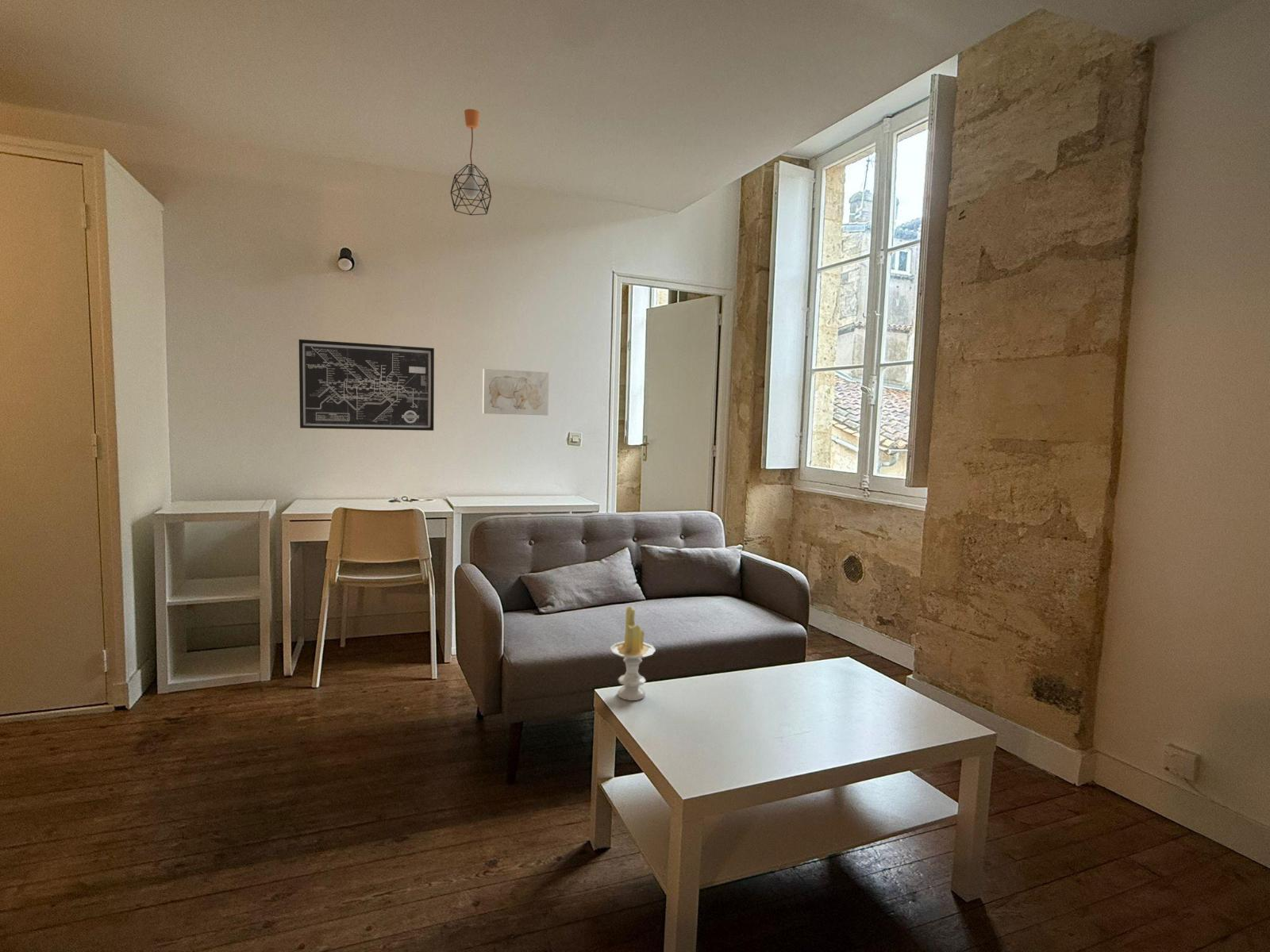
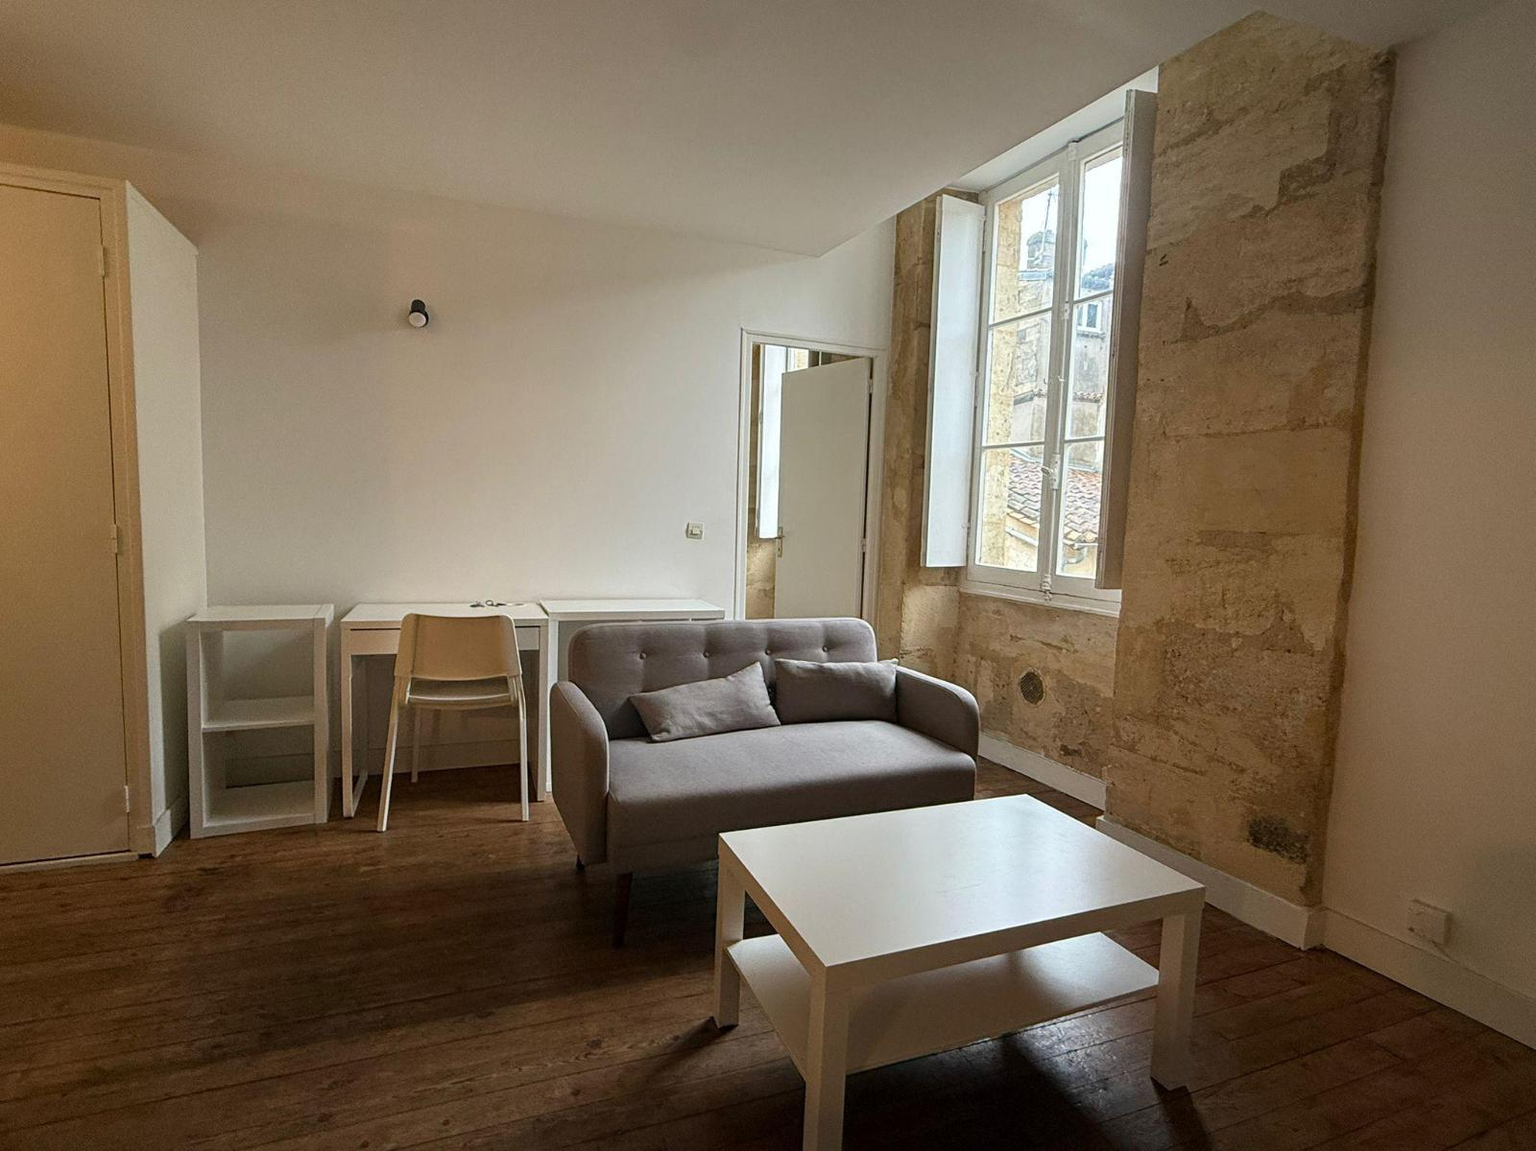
- wall art (516, 392)
- candle (633, 651)
- pendant light (471, 161)
- wall art (368, 386)
